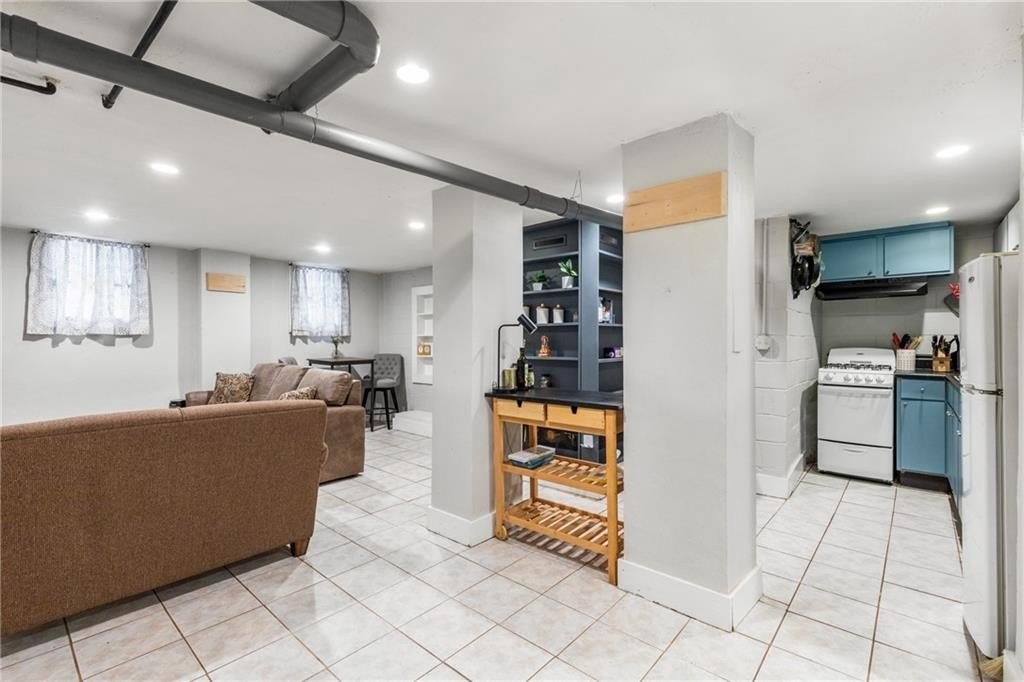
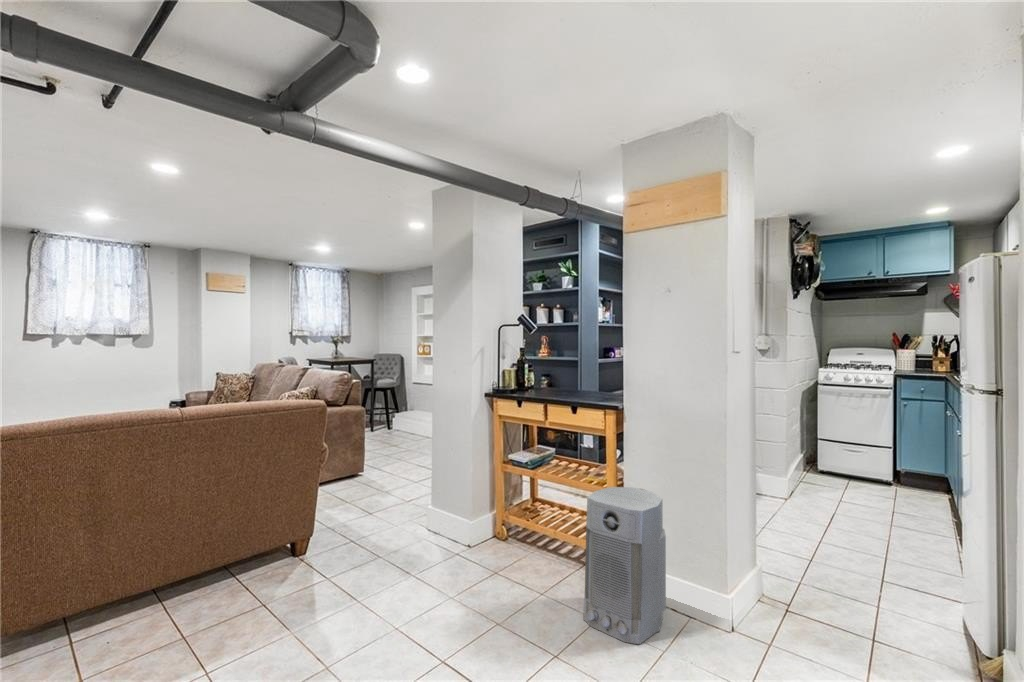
+ air purifier (626, 556)
